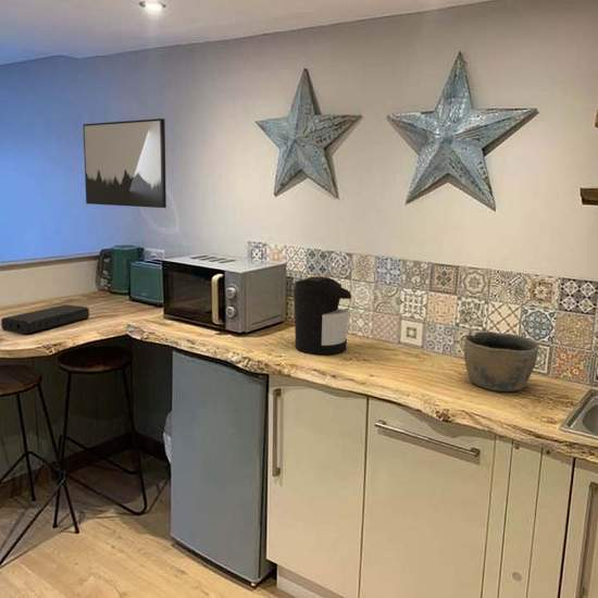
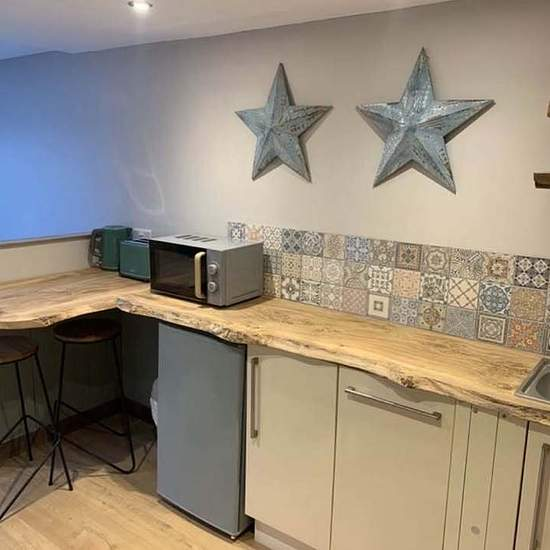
- wall art (122, 164)
- coffee maker (323, 311)
- power bank (48, 317)
- bowl (499, 361)
